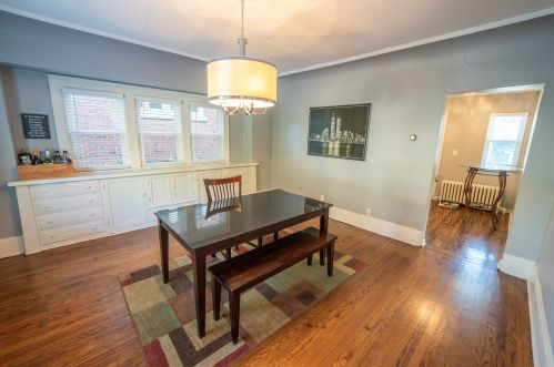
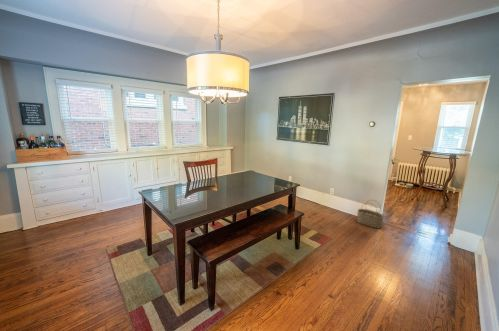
+ wicker basket (370, 212)
